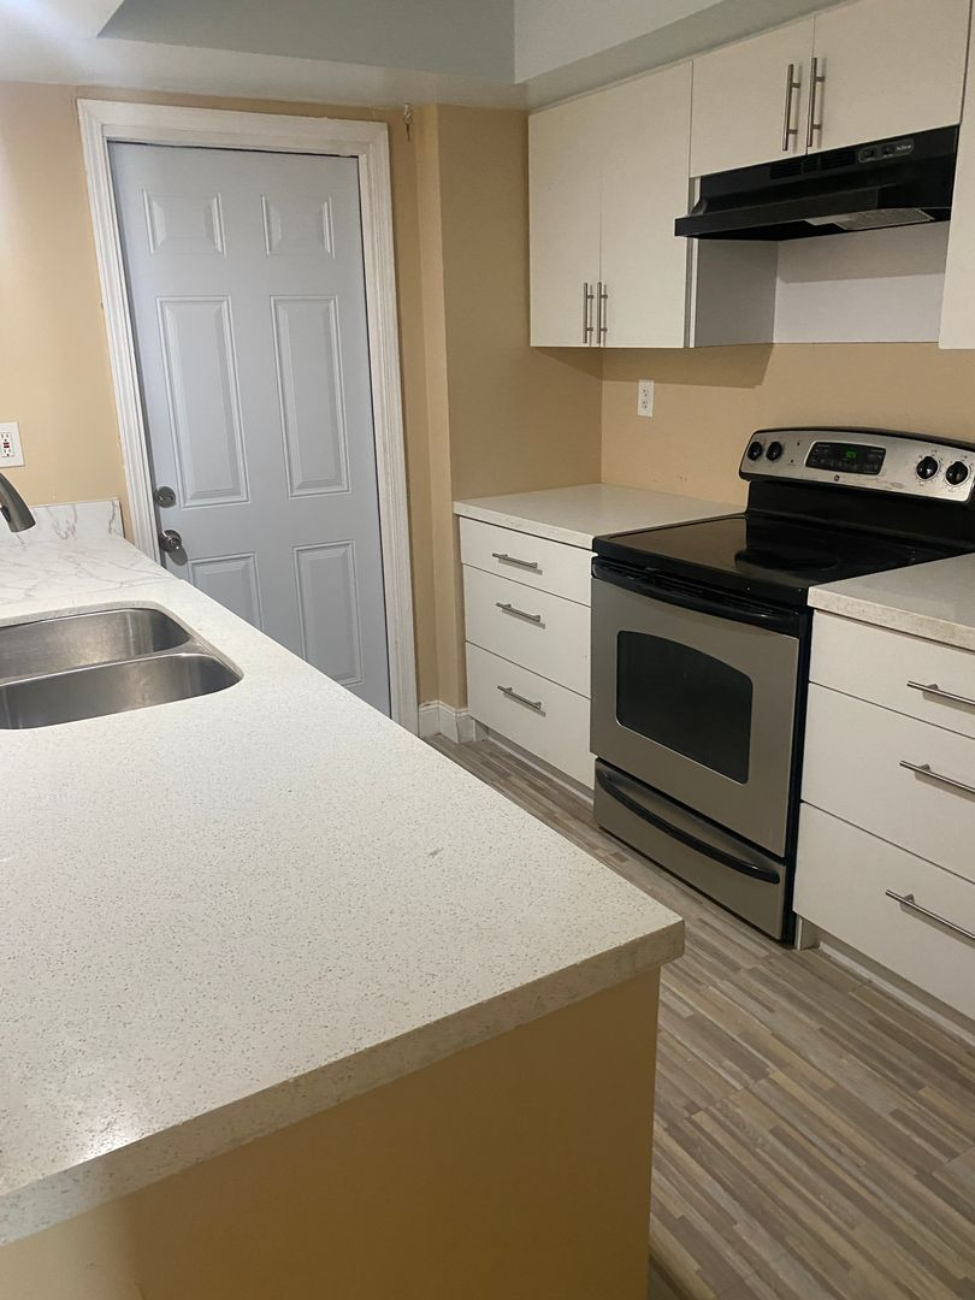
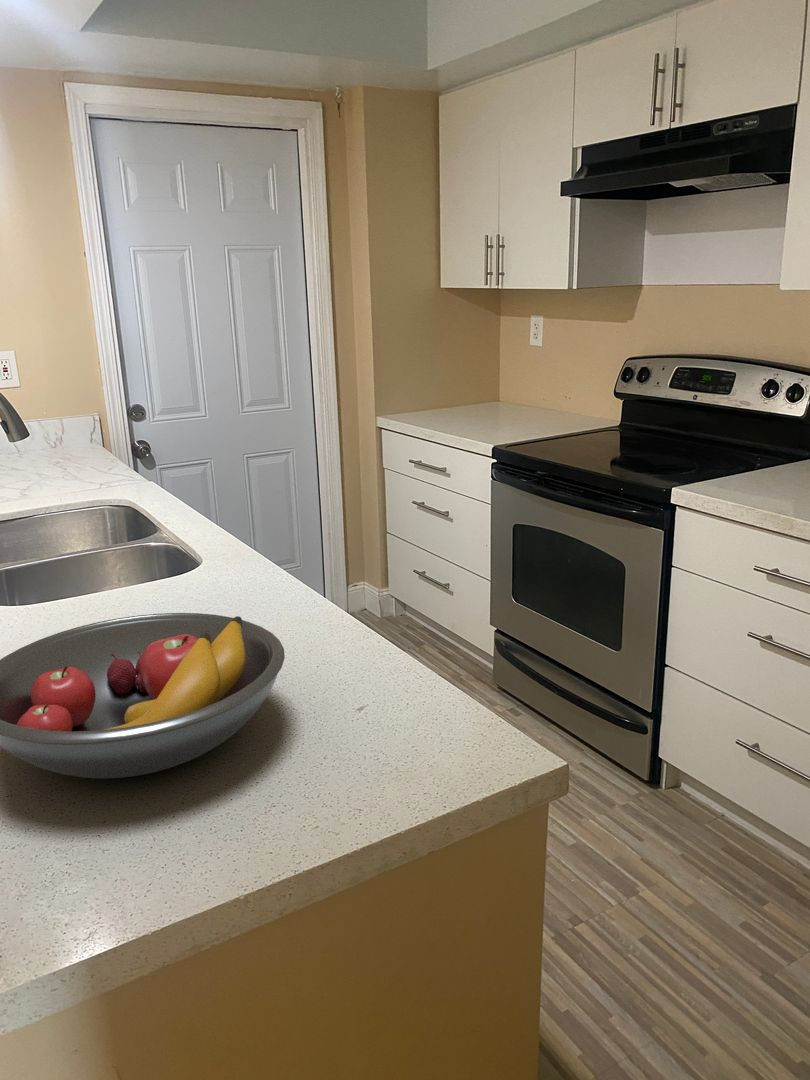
+ fruit bowl (136, 692)
